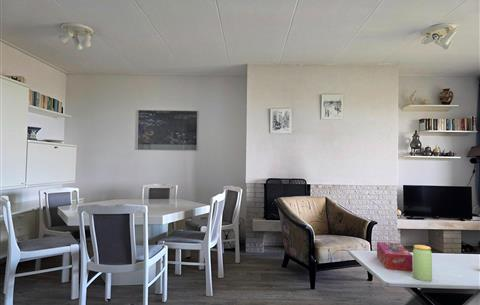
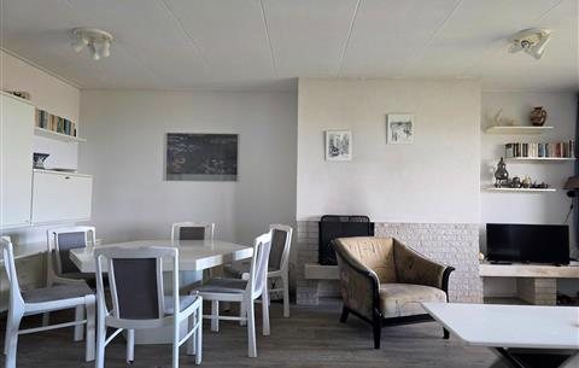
- tissue box (393, 255)
- jar (422, 262)
